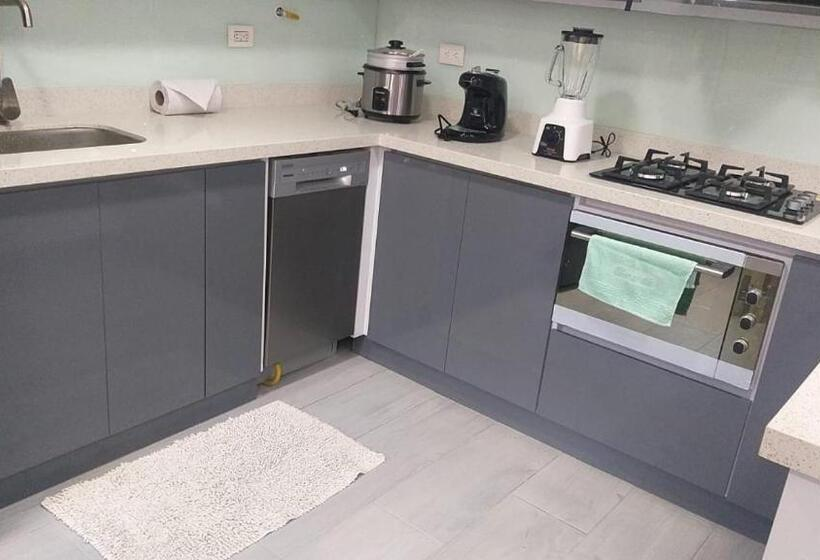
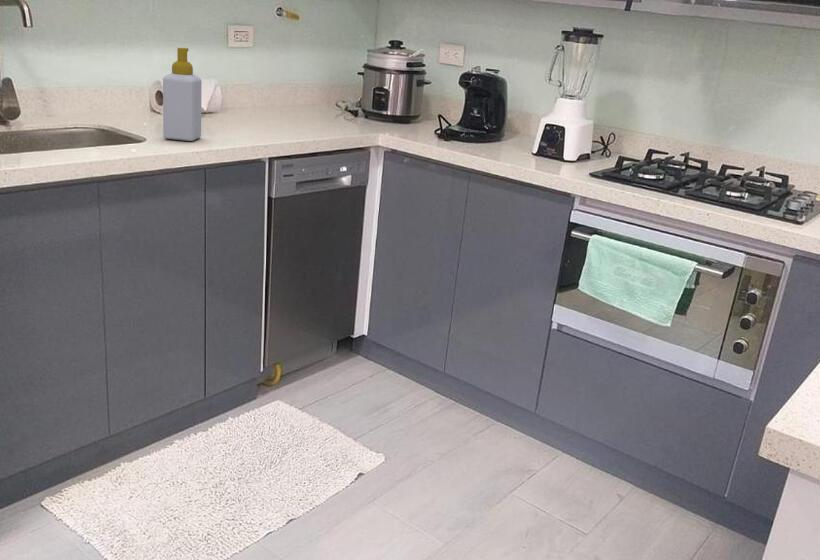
+ soap bottle (182, 94)
